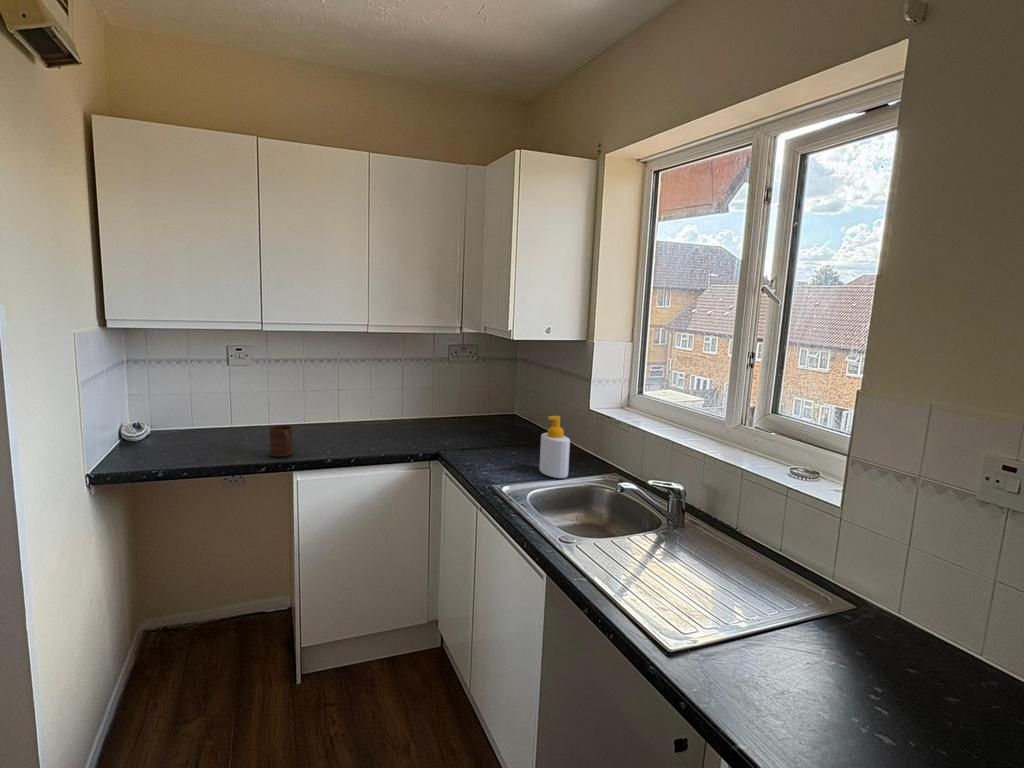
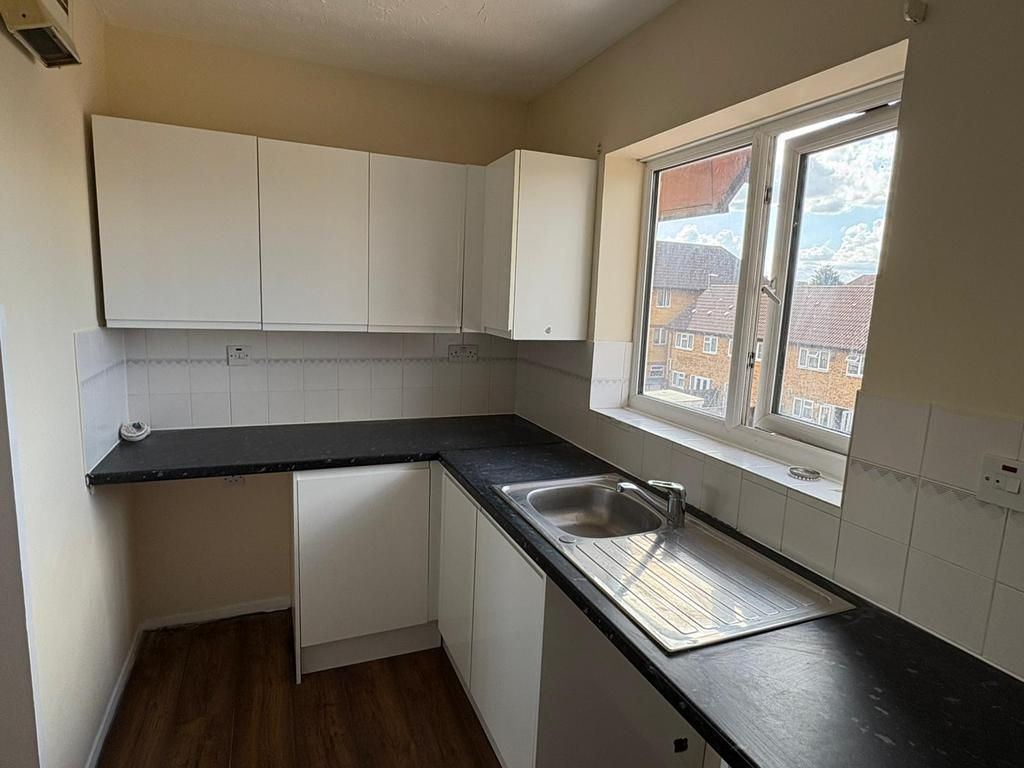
- cup (283, 441)
- soap bottle (554, 445)
